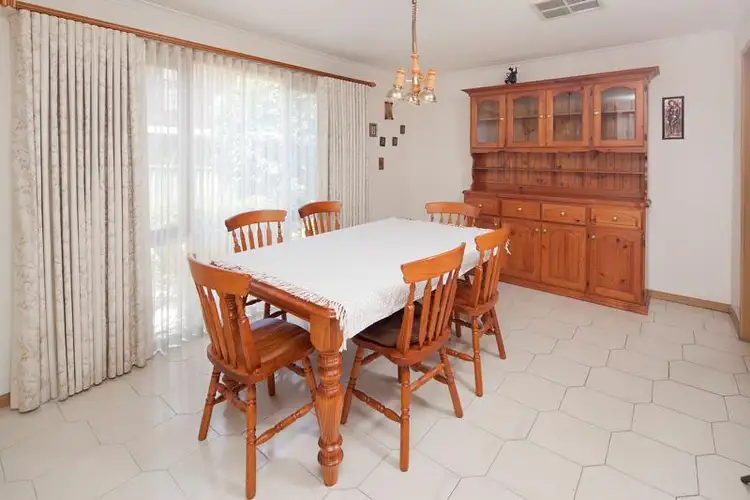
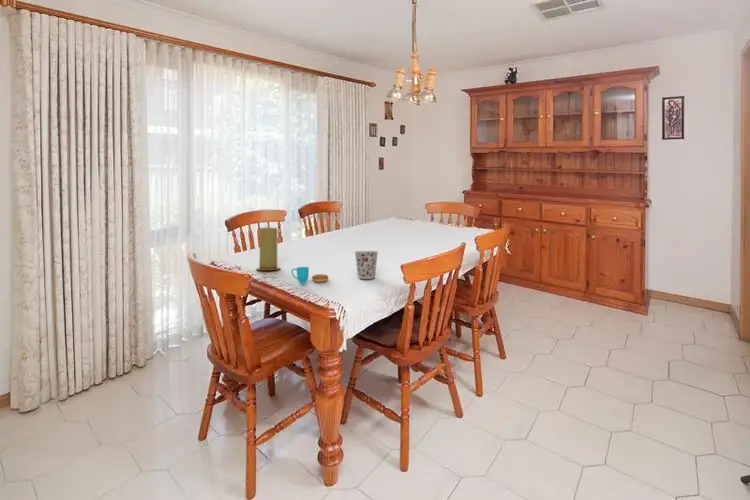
+ cup (308, 274)
+ candle (268, 248)
+ cup (366, 264)
